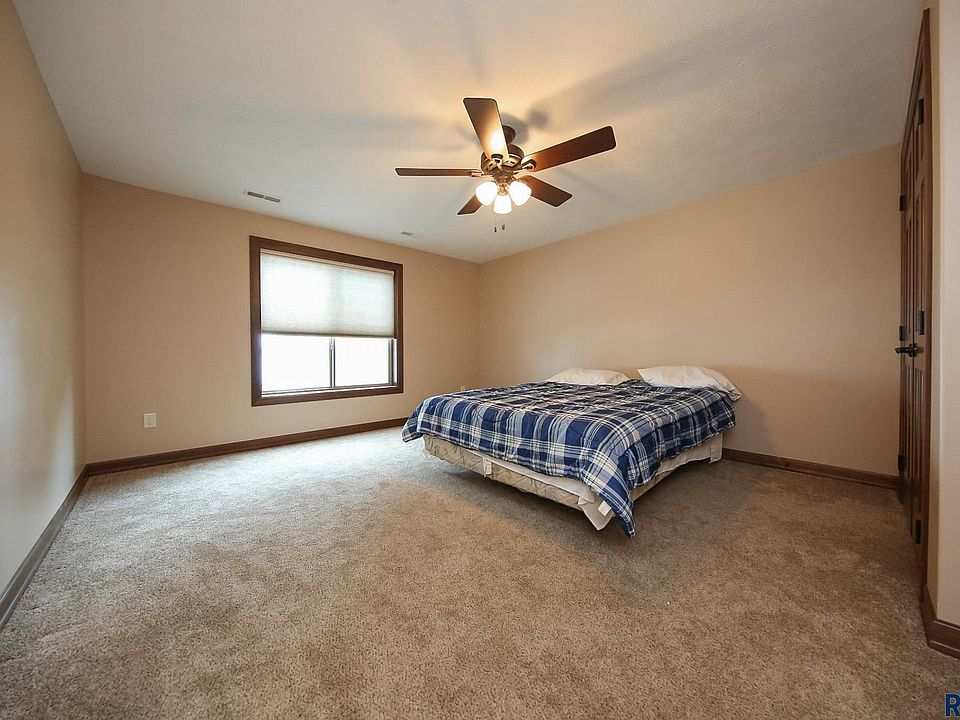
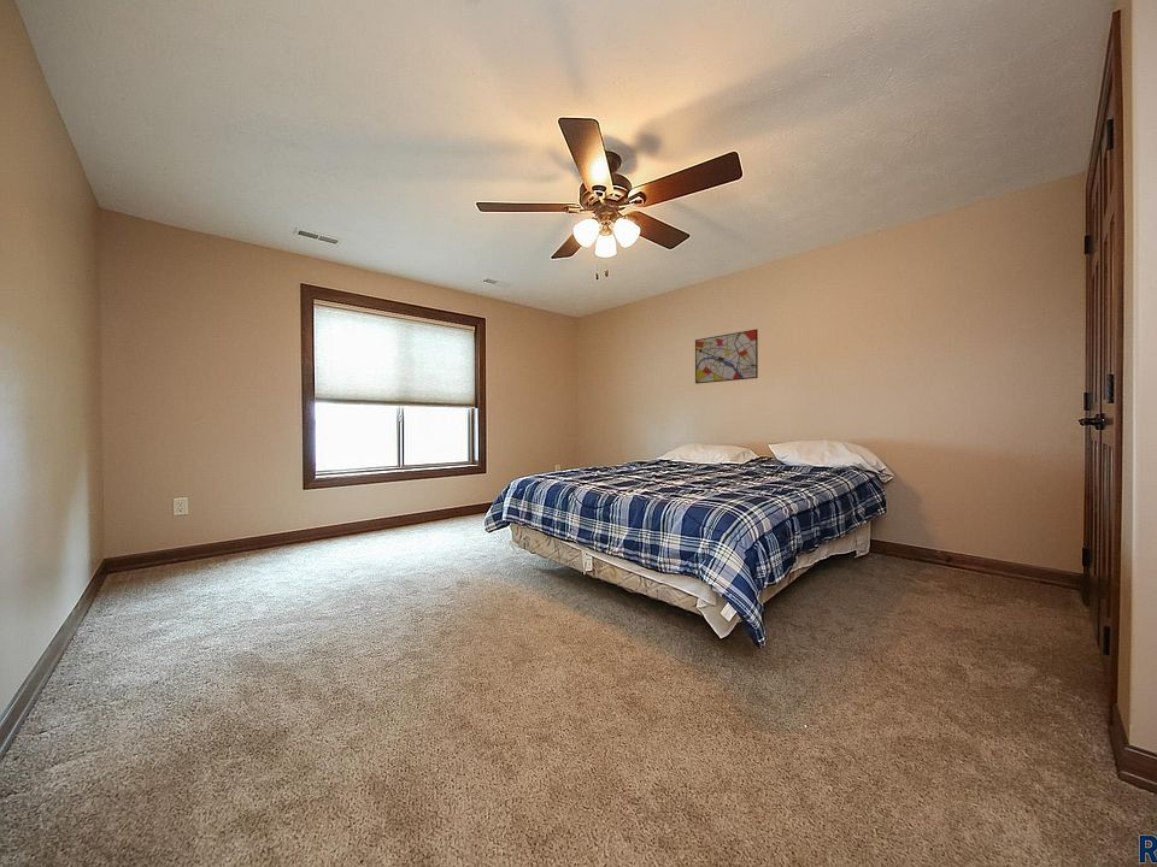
+ wall art (724, 358)
